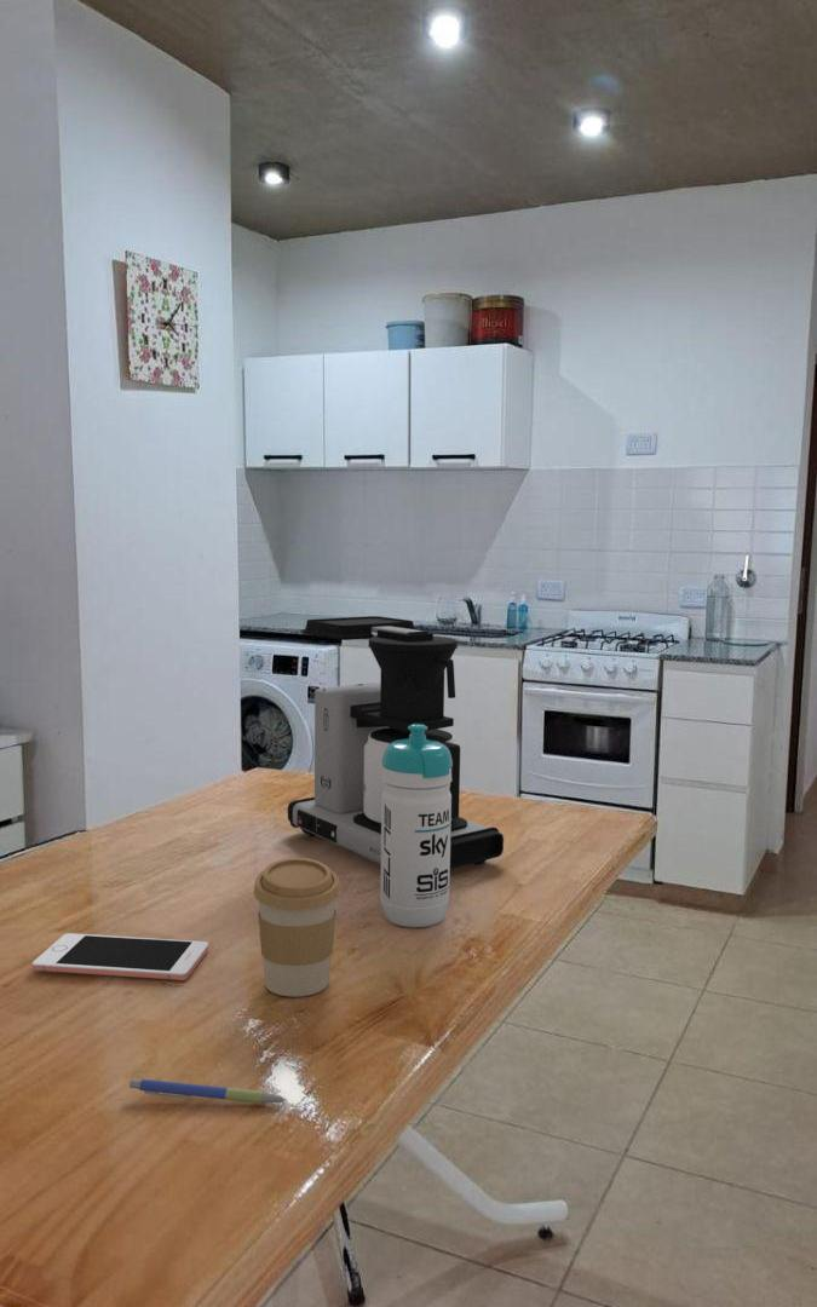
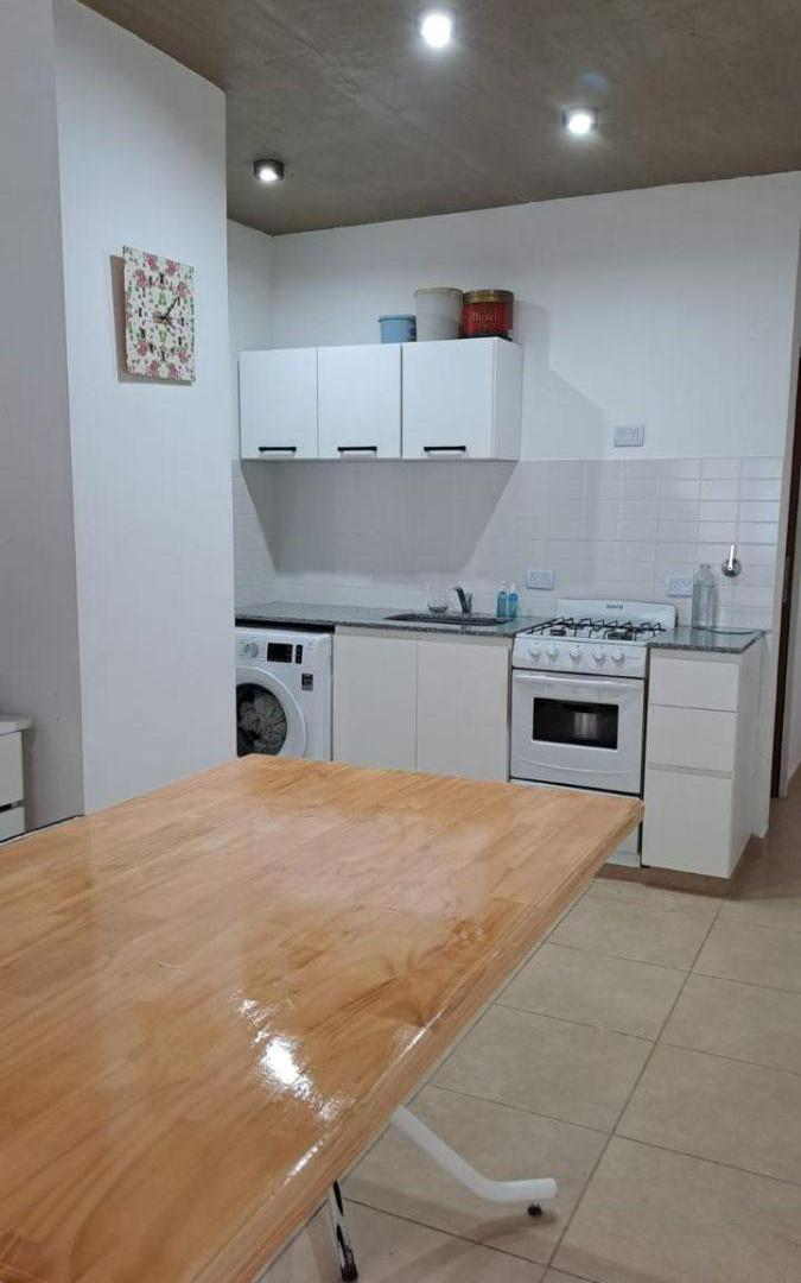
- water bottle (415, 821)
- coffee maker (391, 737)
- cell phone (122, 956)
- pen (207, 1090)
- coffee cup (297, 925)
